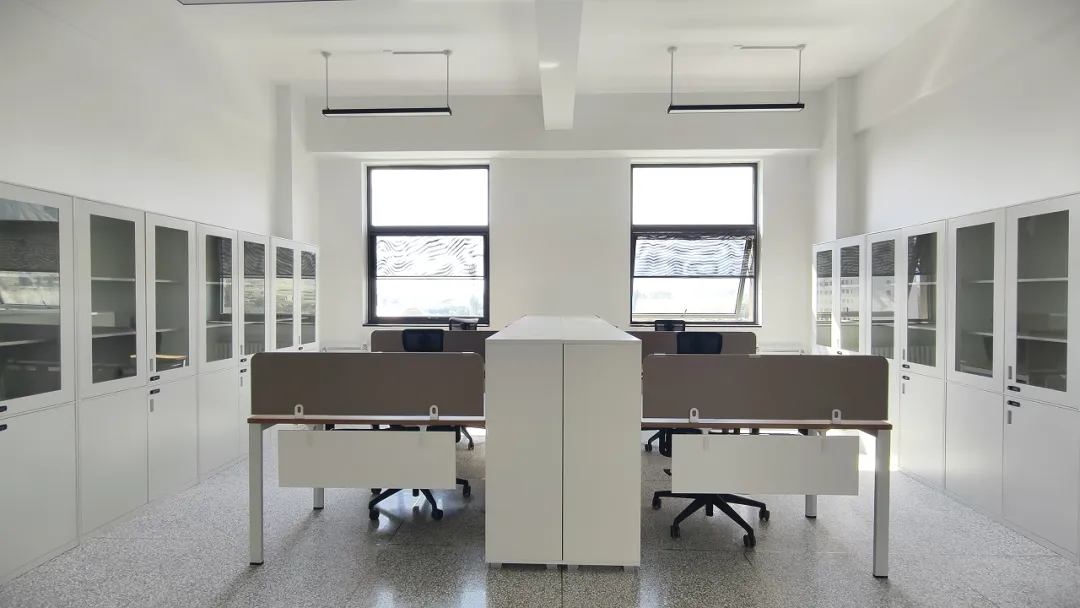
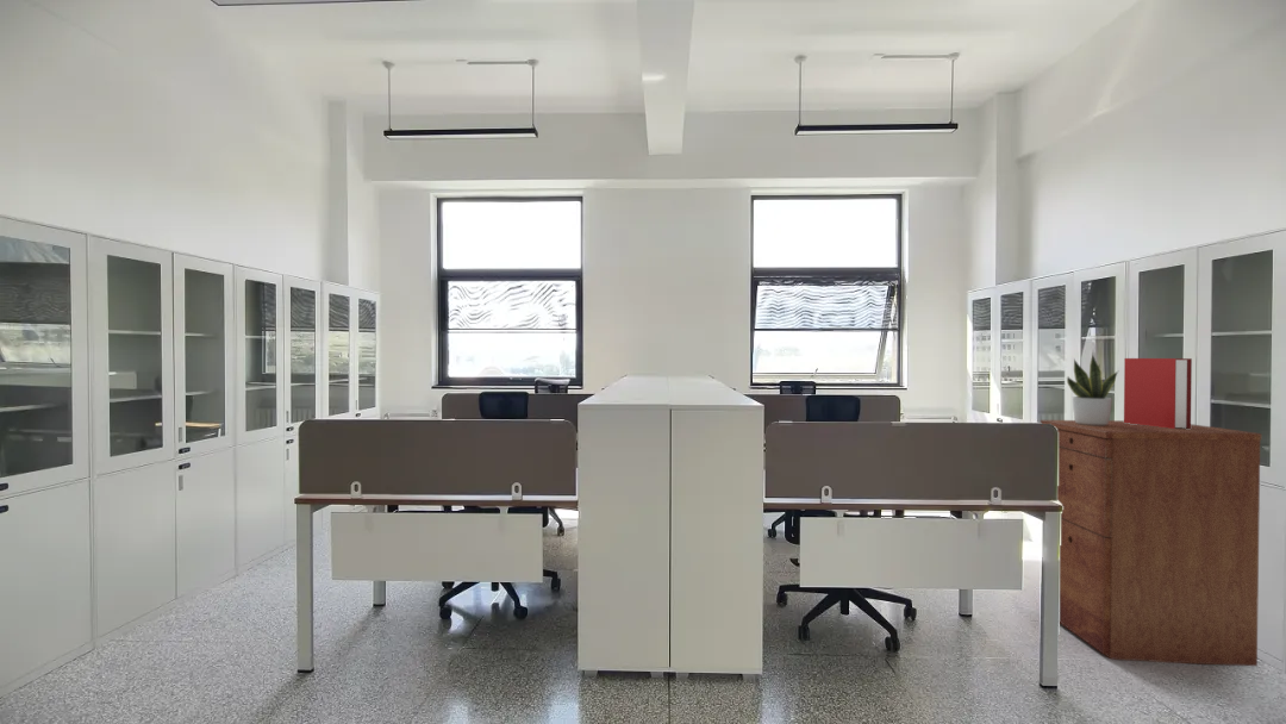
+ book (1154, 391)
+ filing cabinet (1138, 531)
+ potted plant (1093, 387)
